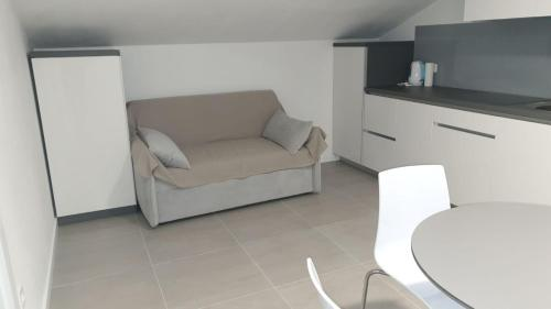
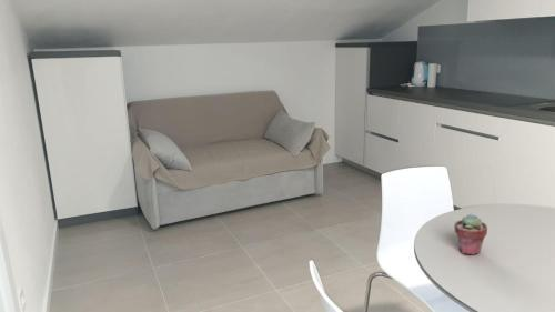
+ potted succulent (470, 232)
